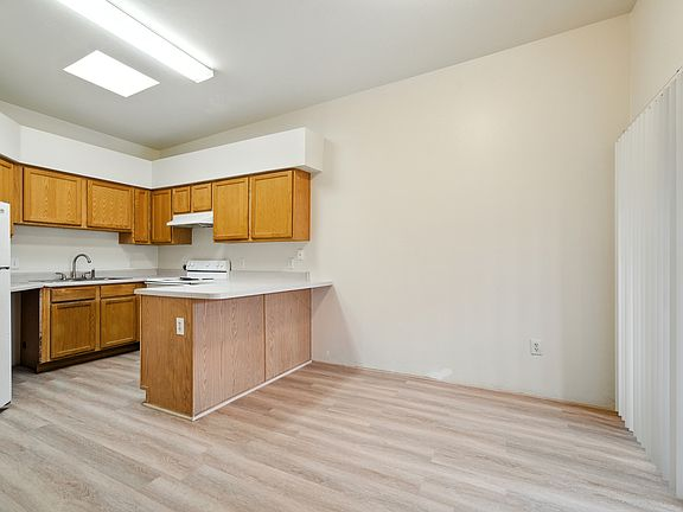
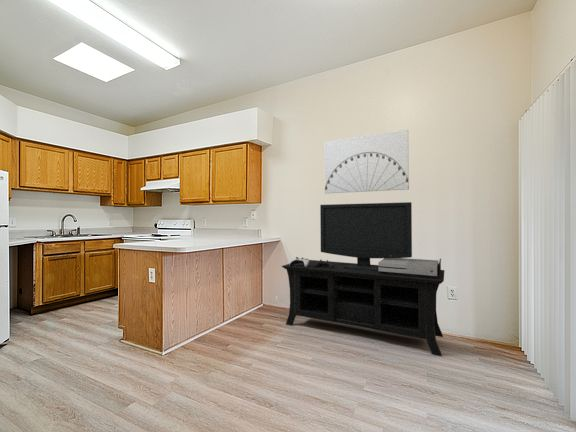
+ wall art (363, 163)
+ media console (358, 267)
